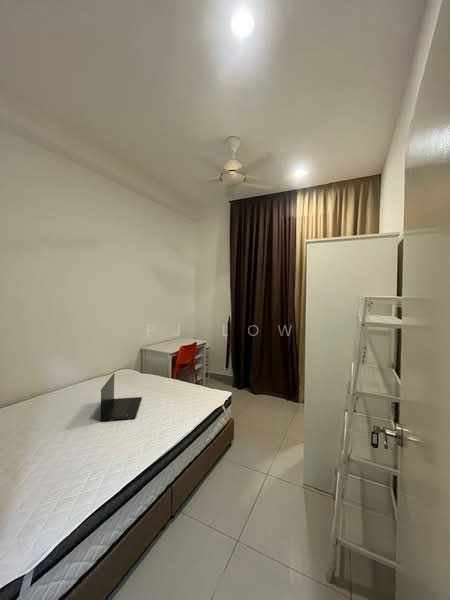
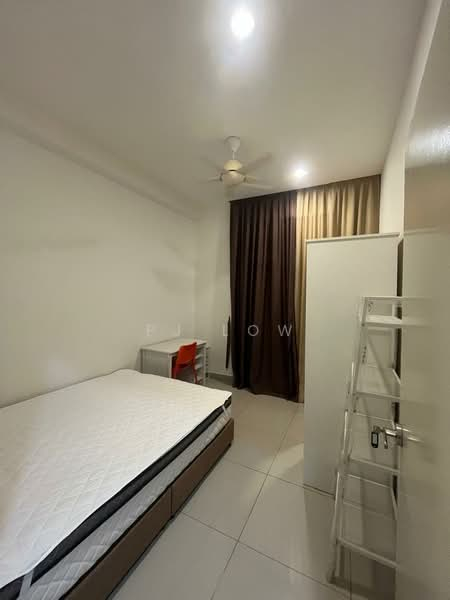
- laptop (123, 398)
